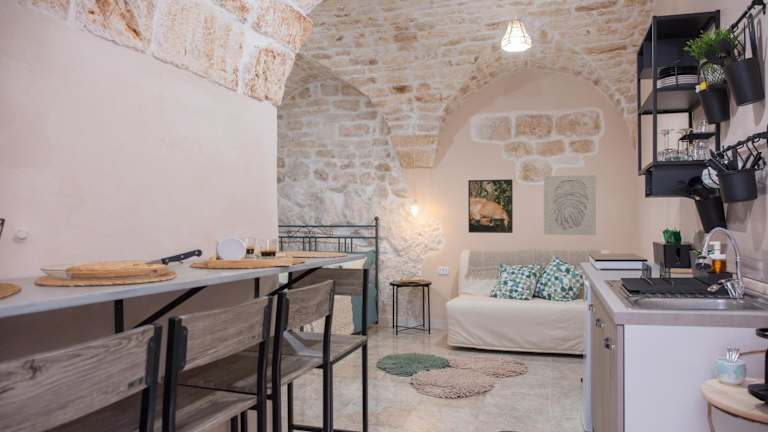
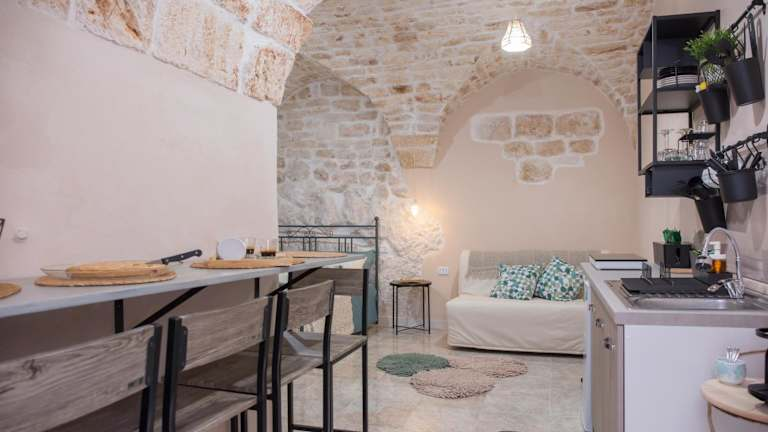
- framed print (490, 206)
- wall art (569, 205)
